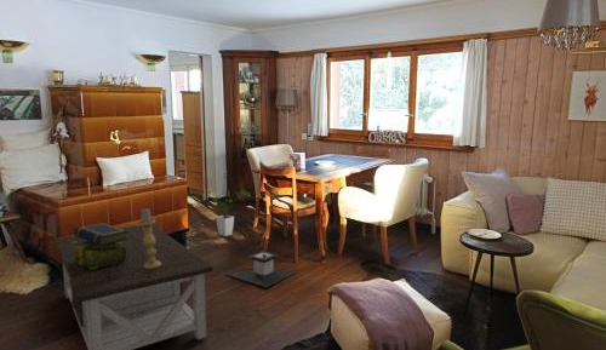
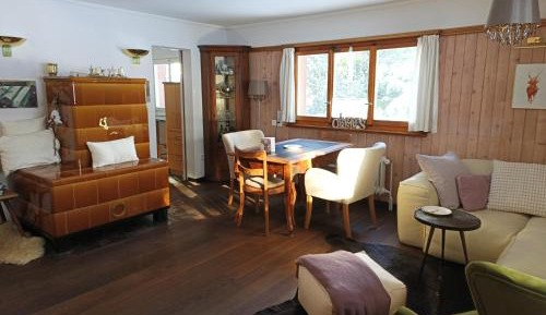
- coffee table (126, 282)
- stack of books (99, 245)
- lantern (263, 263)
- candle holder (150, 236)
- house plant (227, 212)
